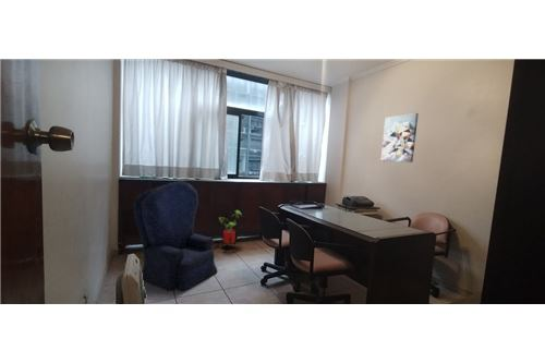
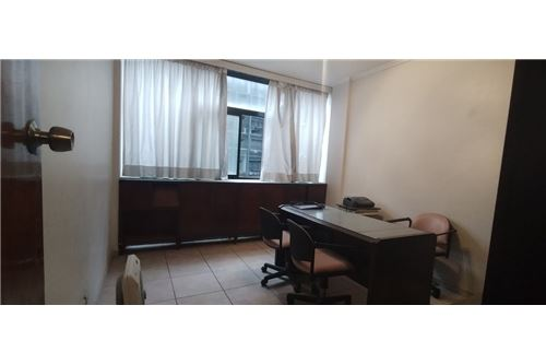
- house plant (231, 228)
- armchair (181, 229)
- wall art (398, 138)
